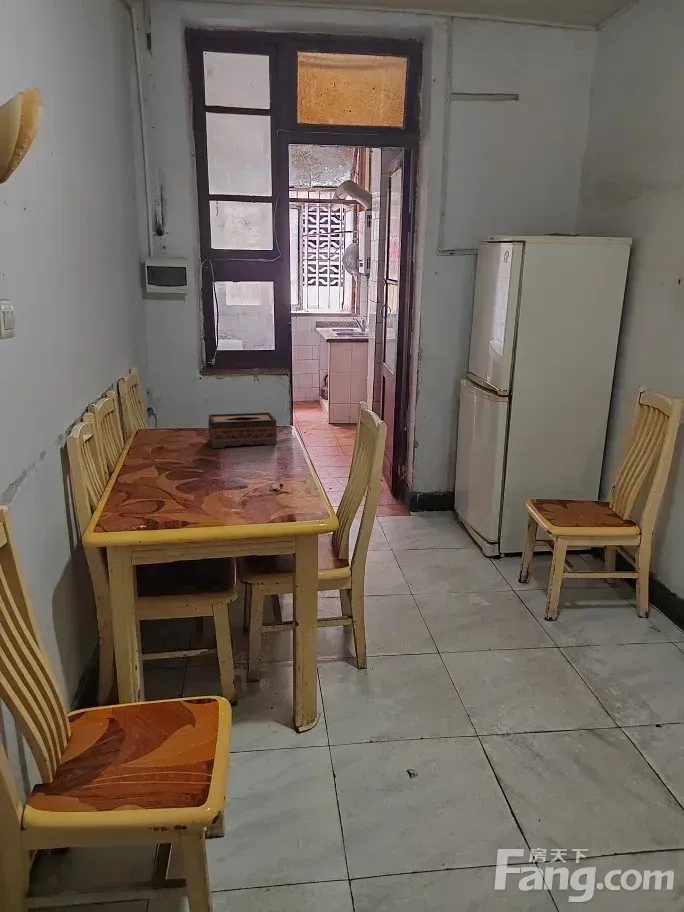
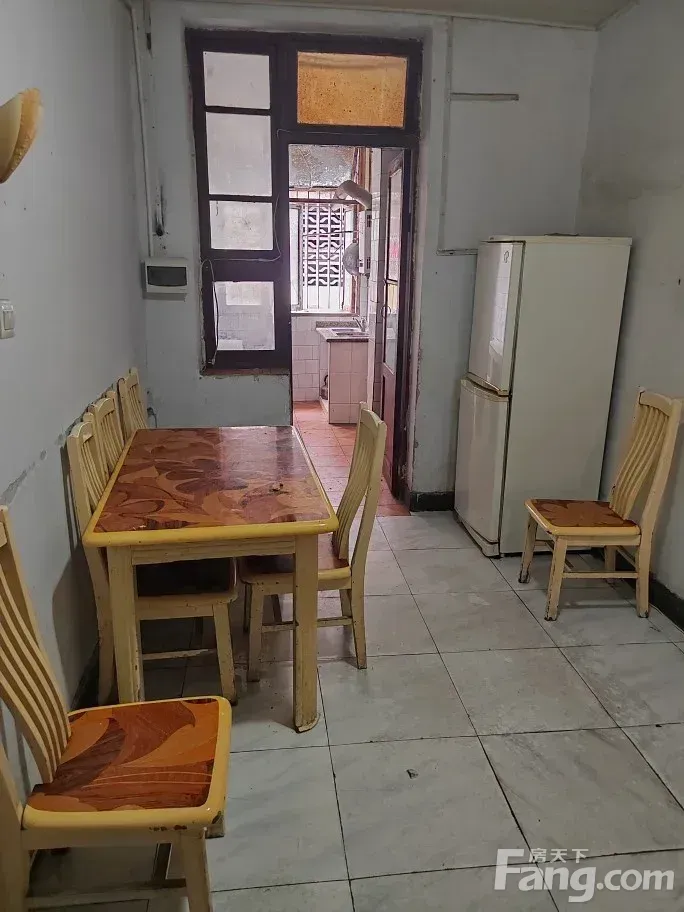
- tissue box (242, 429)
